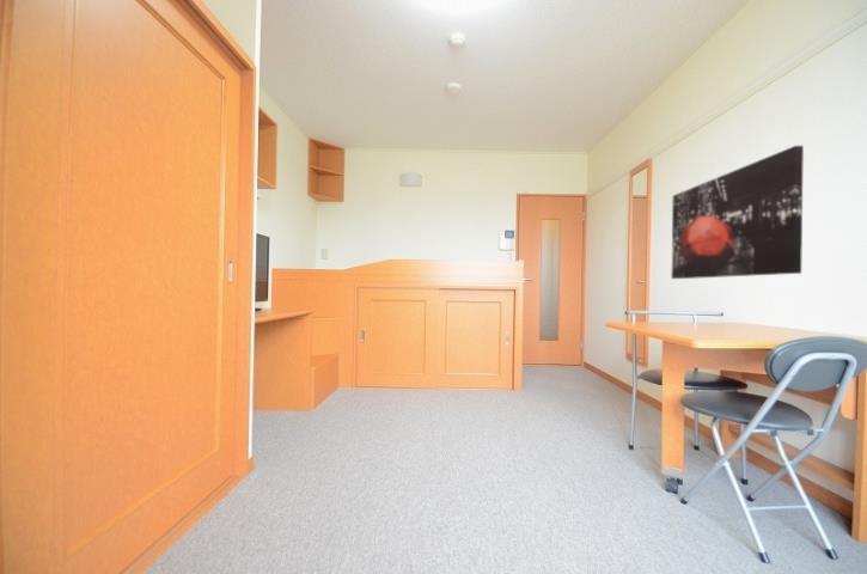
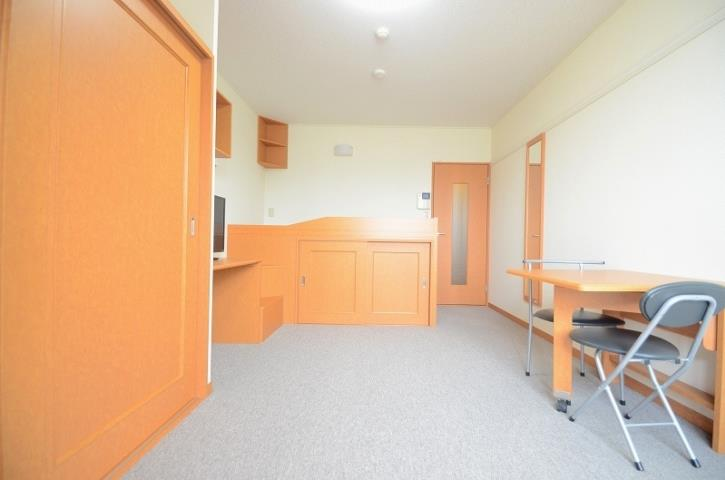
- wall art (722, 226)
